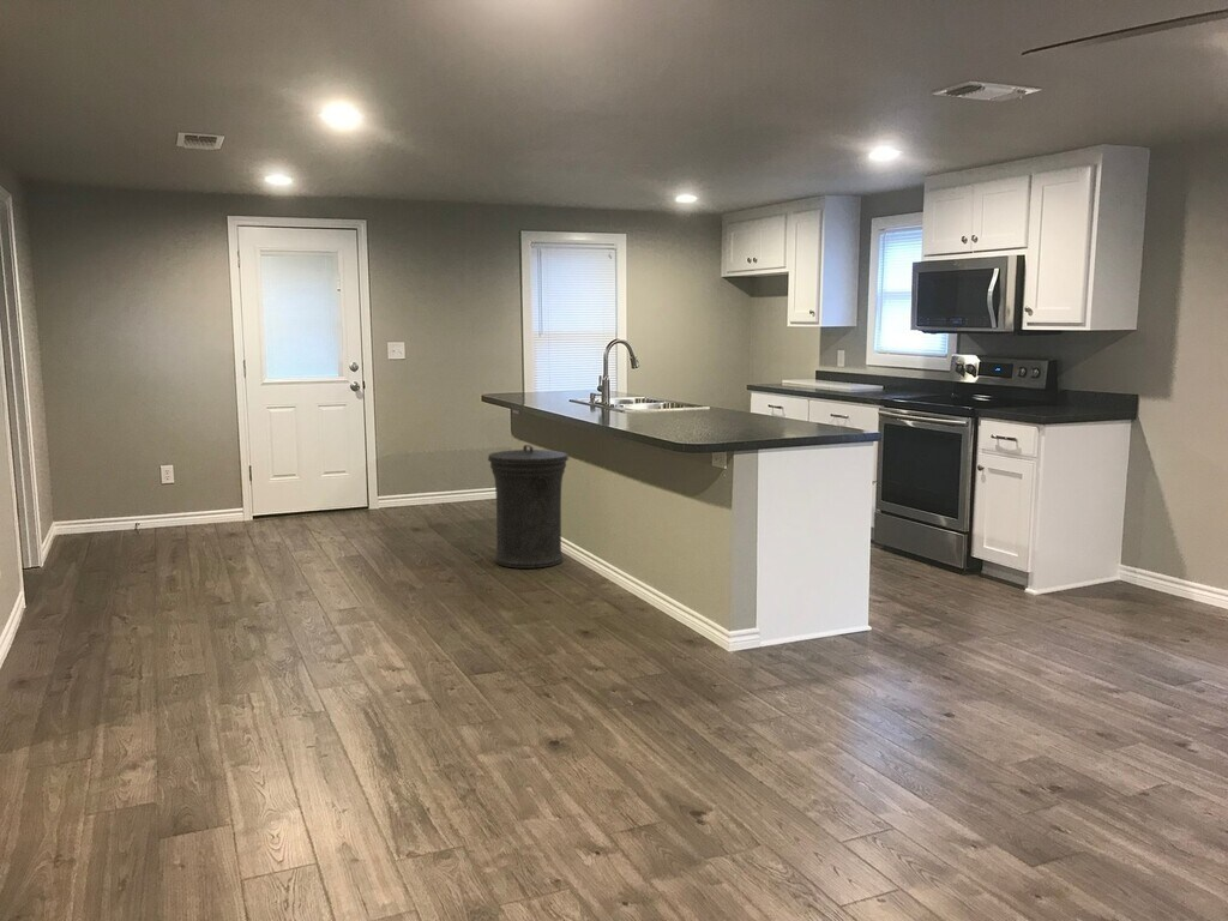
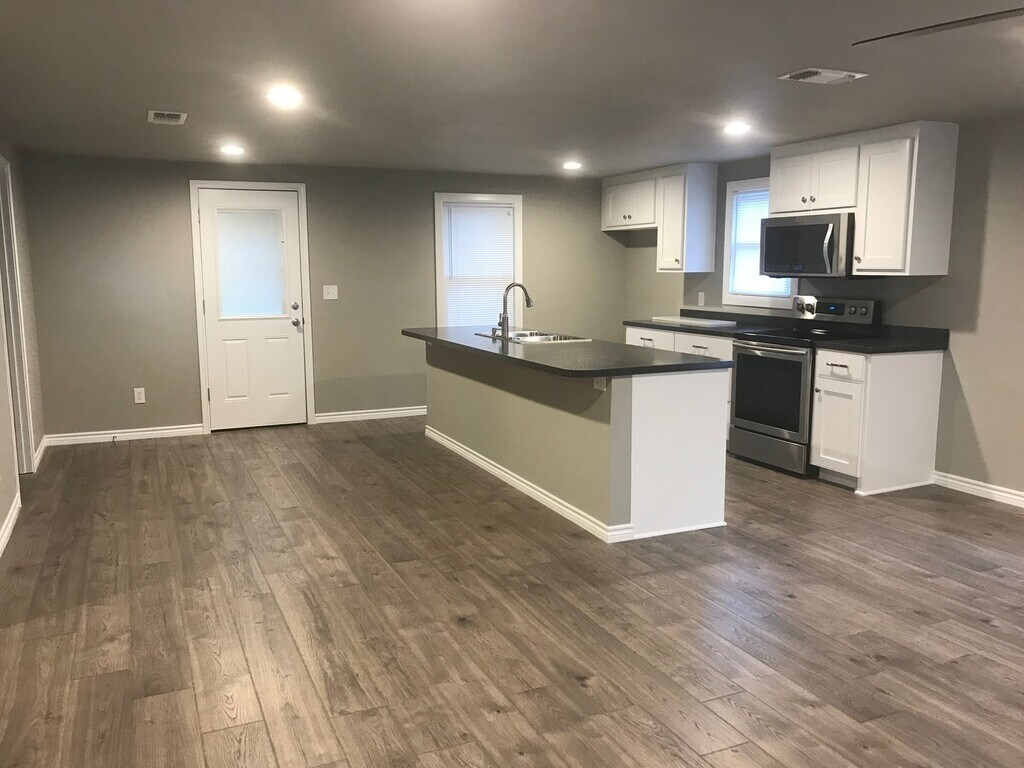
- trash can (528, 502)
